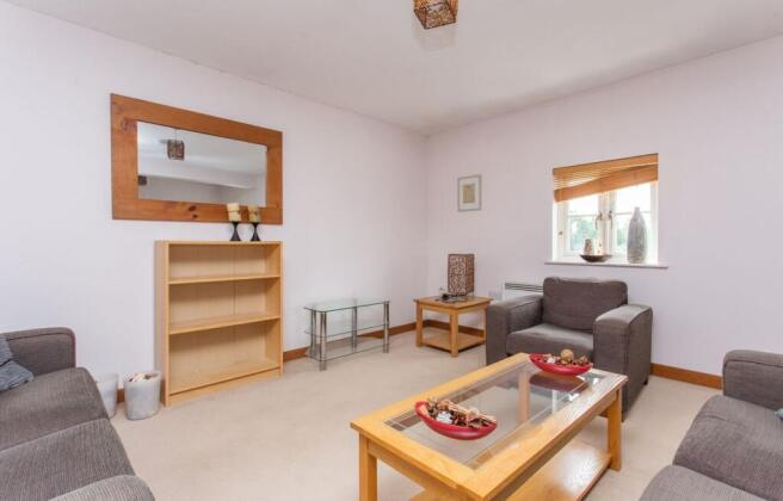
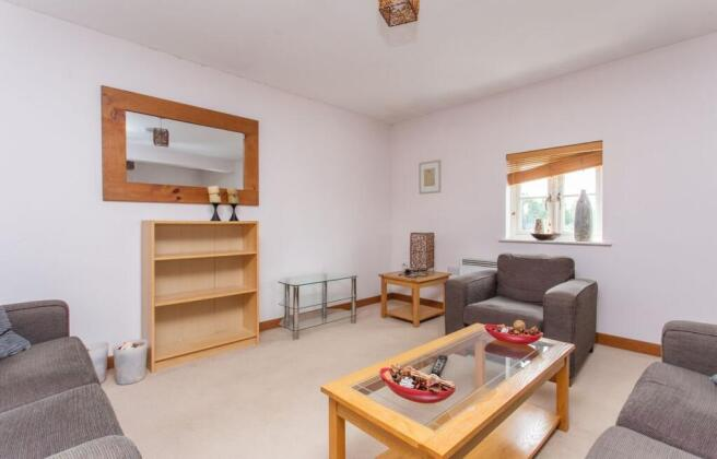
+ remote control (439, 364)
